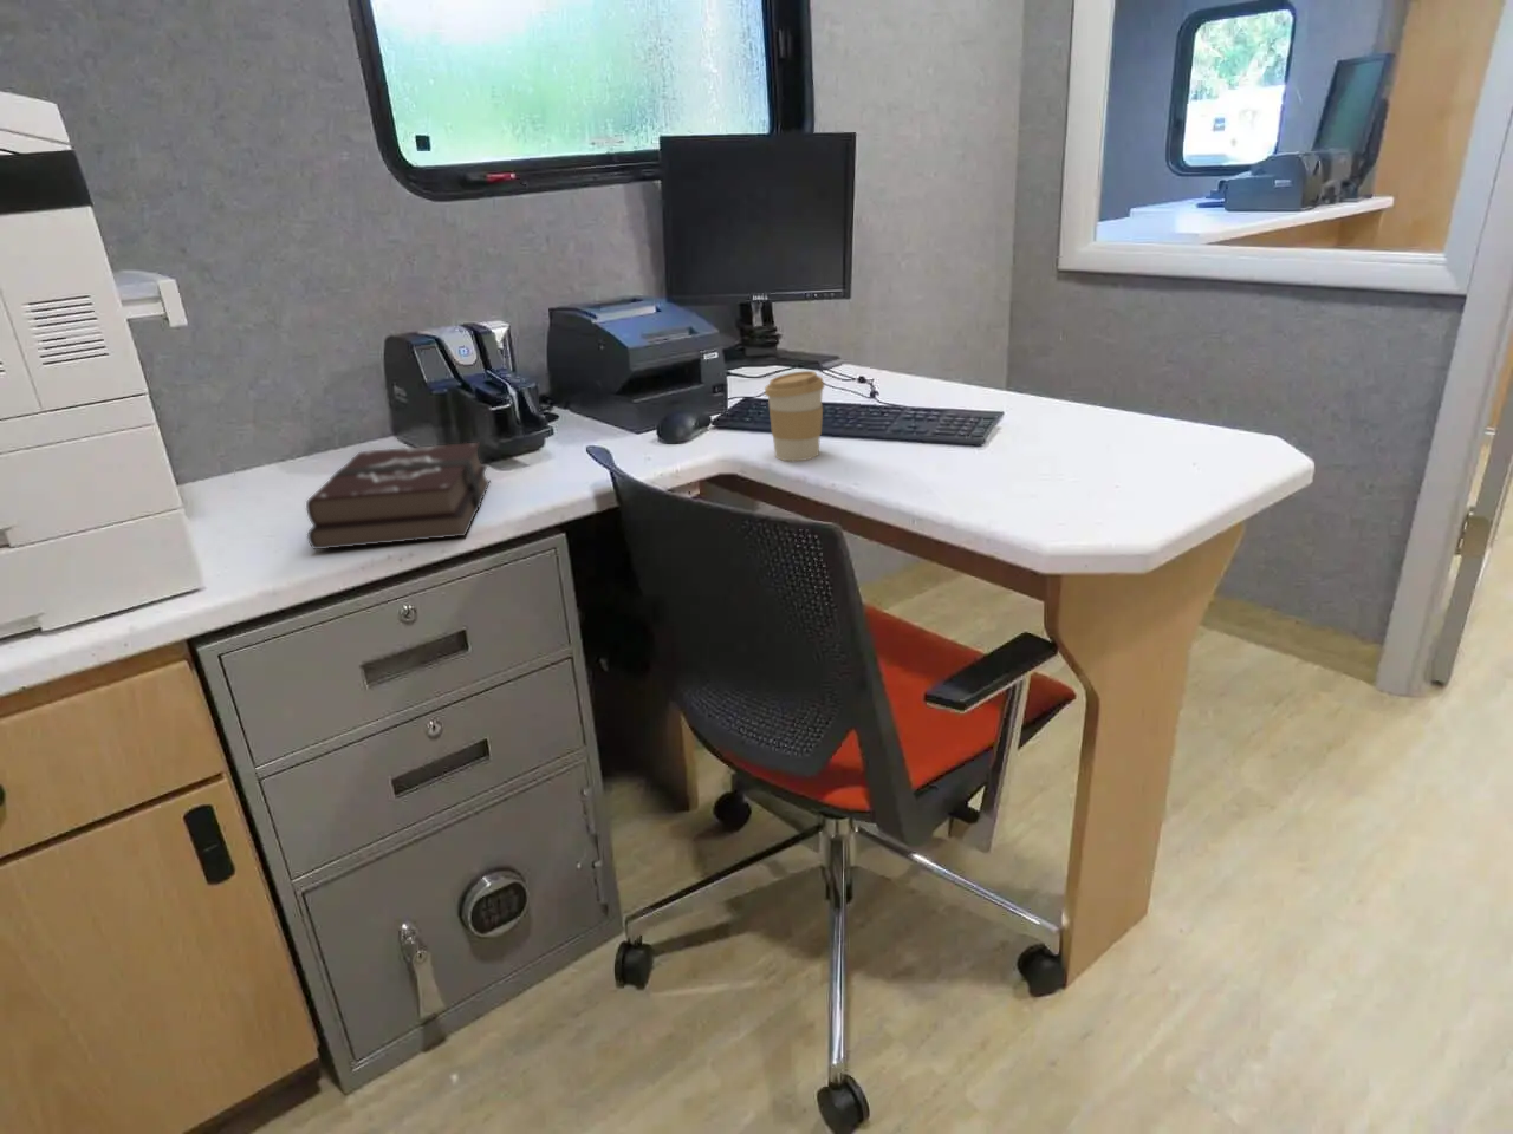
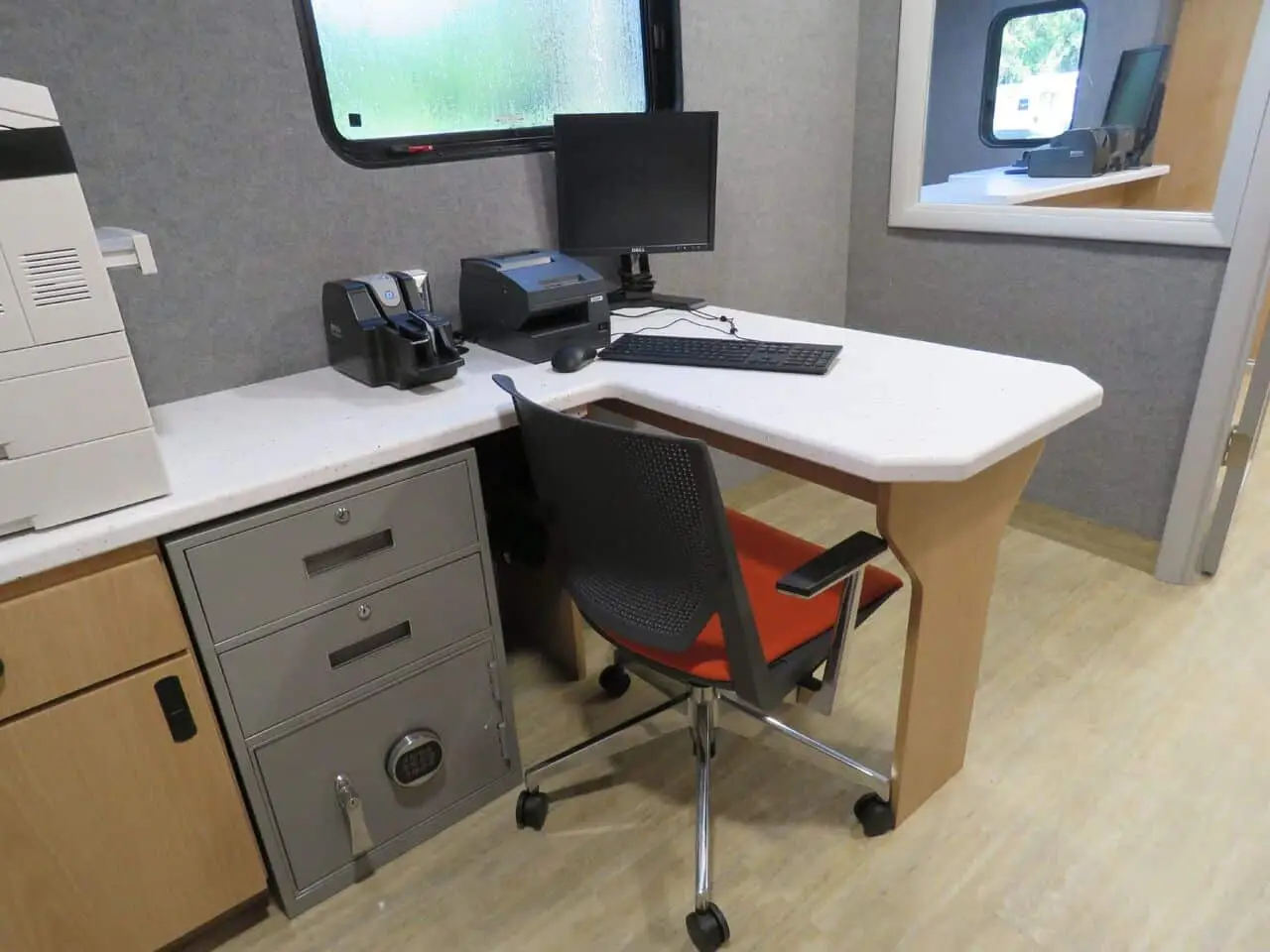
- coffee cup (796, 415)
- hardback book (404, 491)
